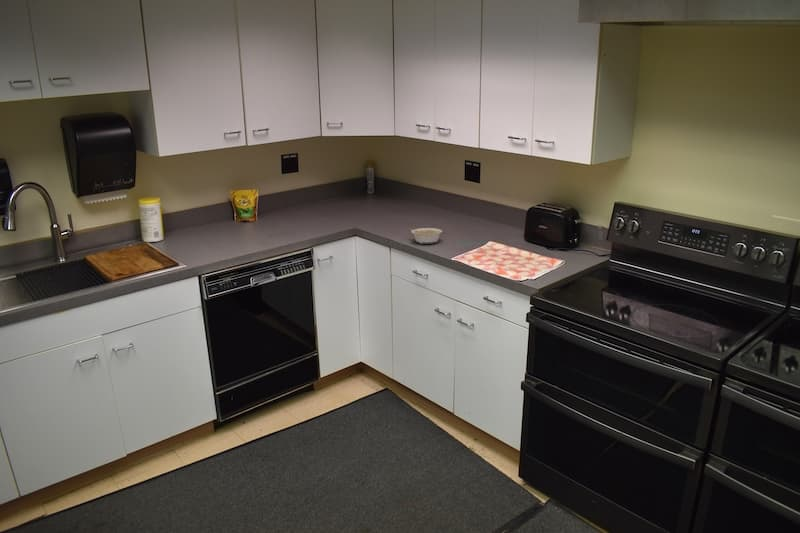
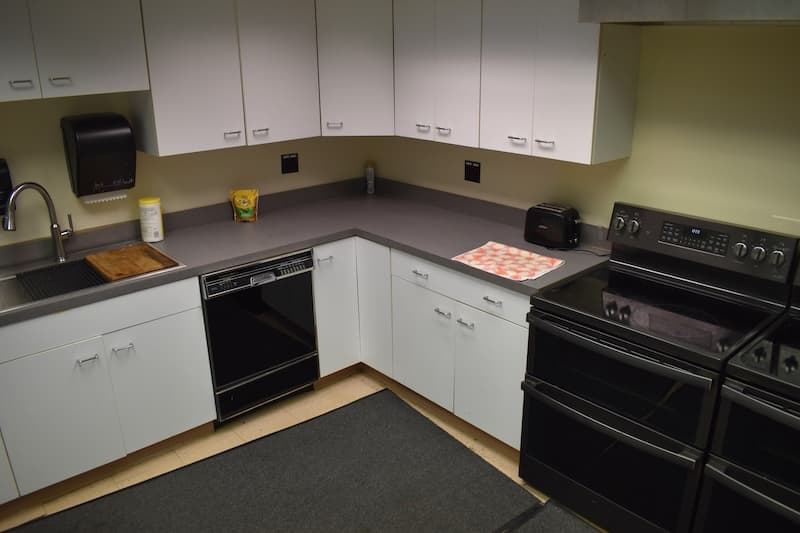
- legume (425, 235)
